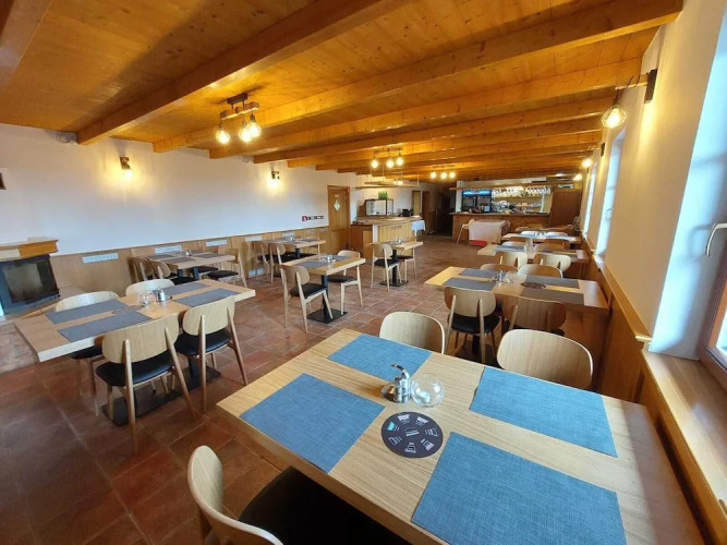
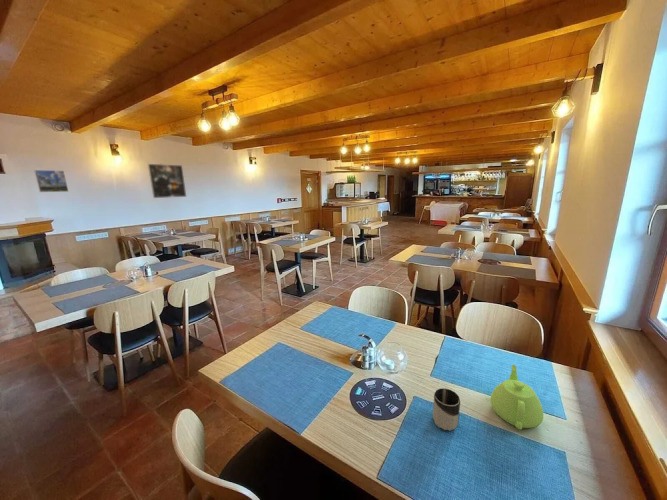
+ teapot (516, 396)
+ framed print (168, 181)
+ cup (446, 406)
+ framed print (51, 181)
